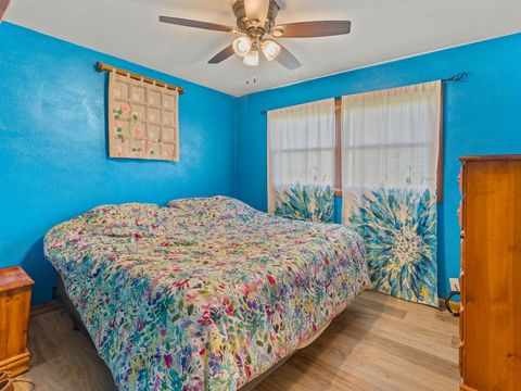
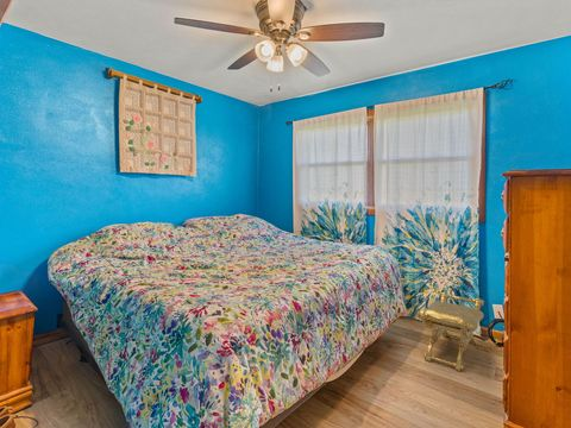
+ stool (451, 327)
